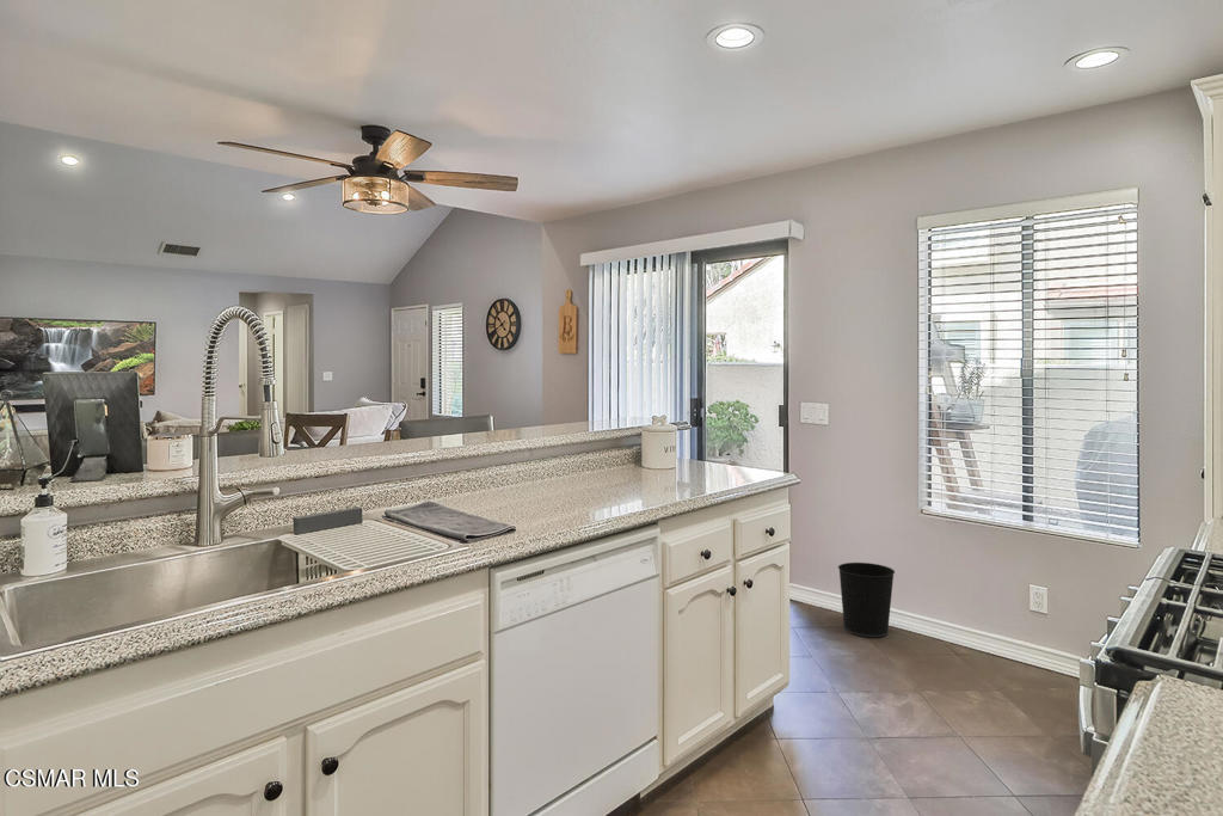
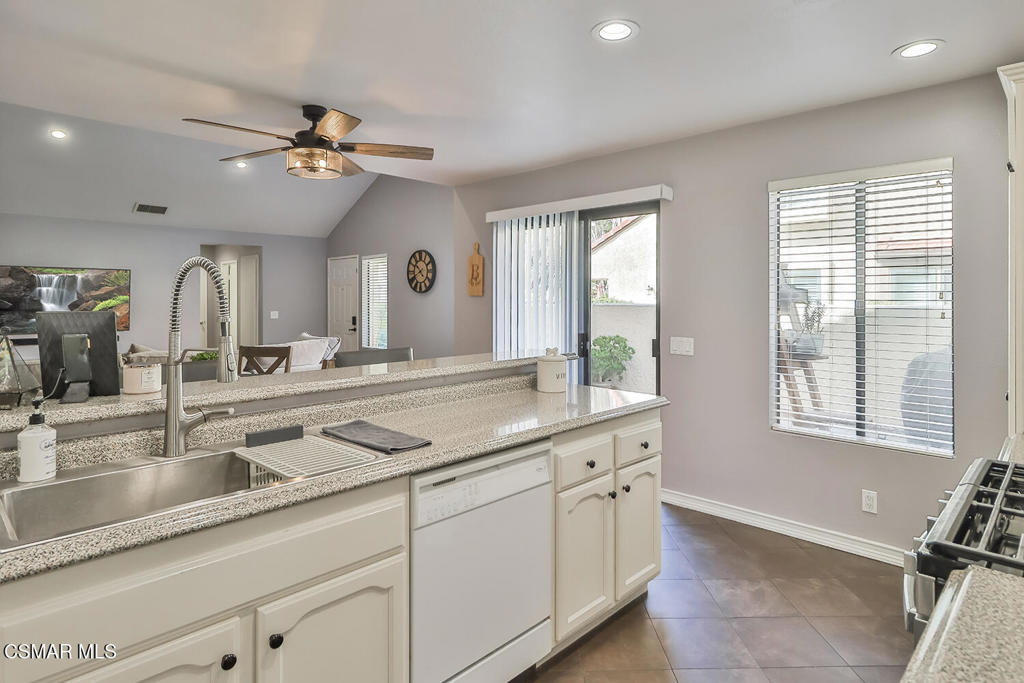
- wastebasket (866, 599)
